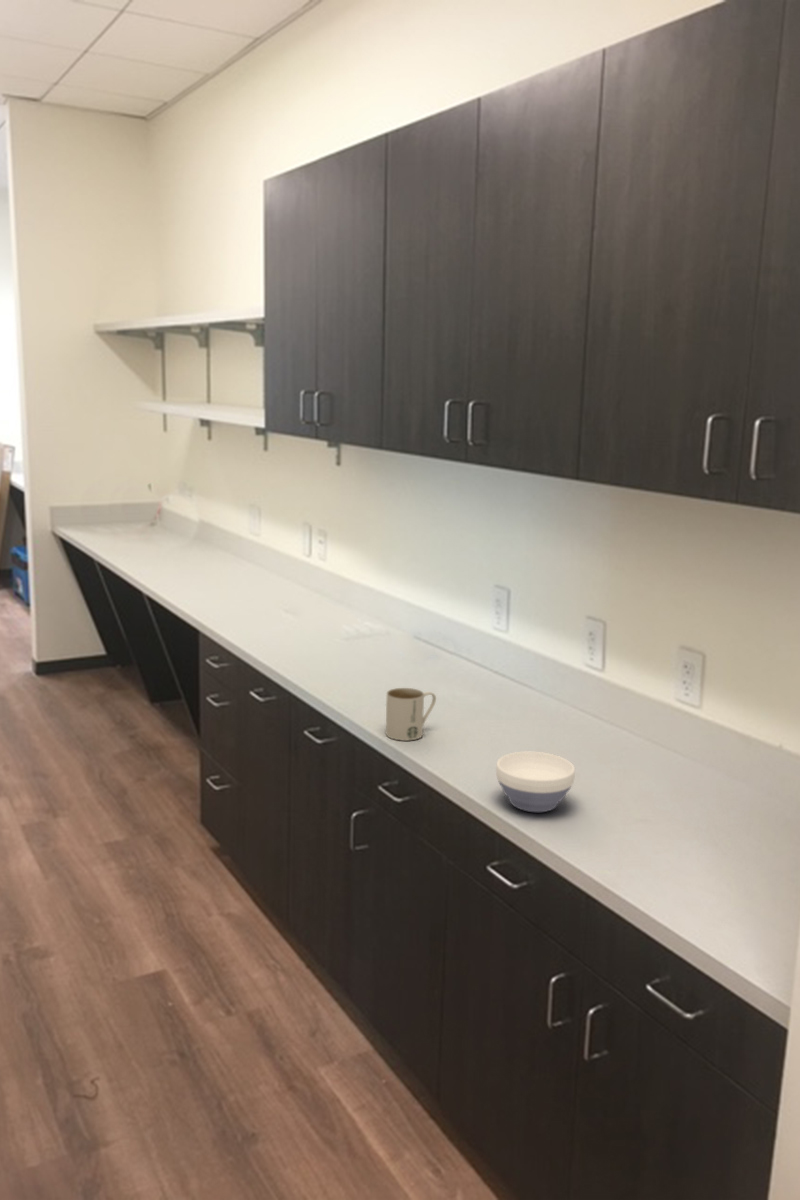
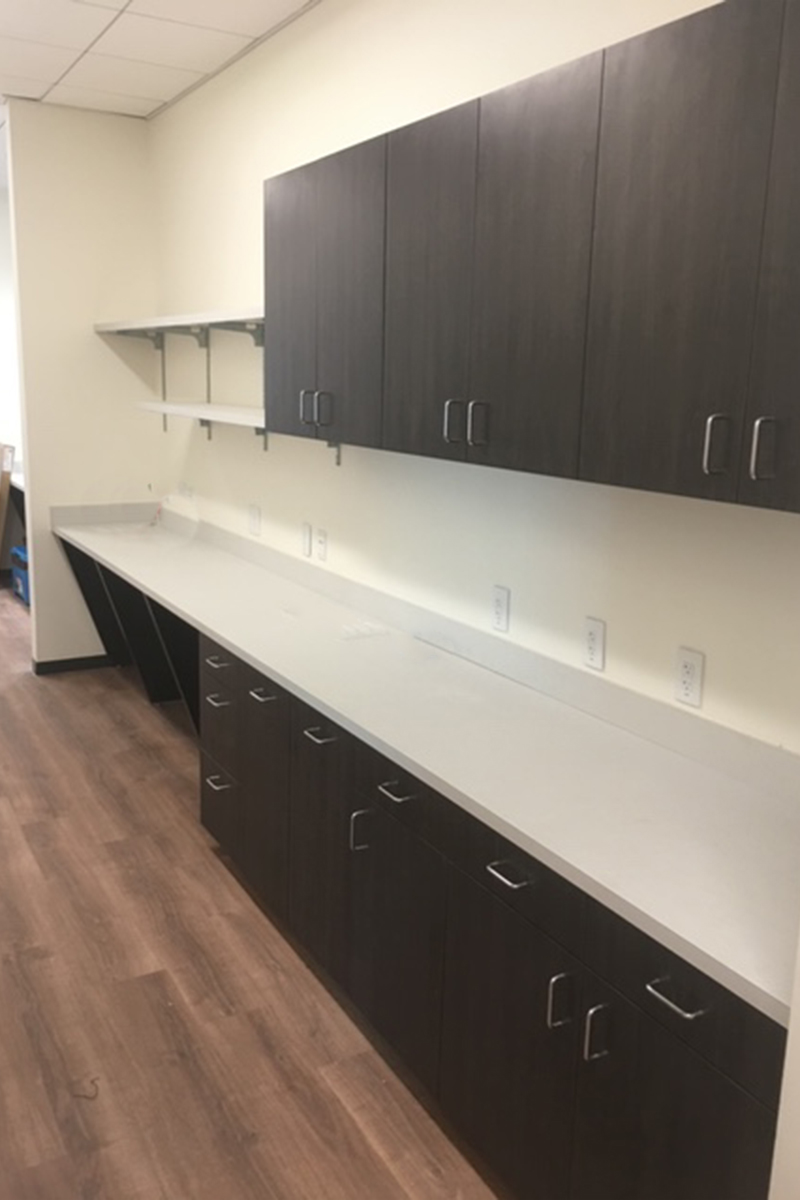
- bowl (534, 784)
- mug (412, 712)
